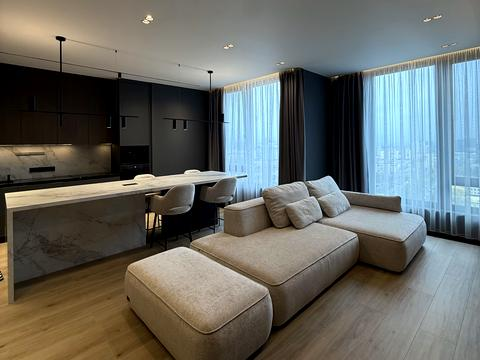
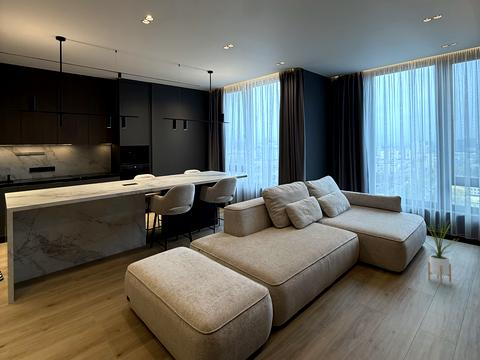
+ house plant (437, 249)
